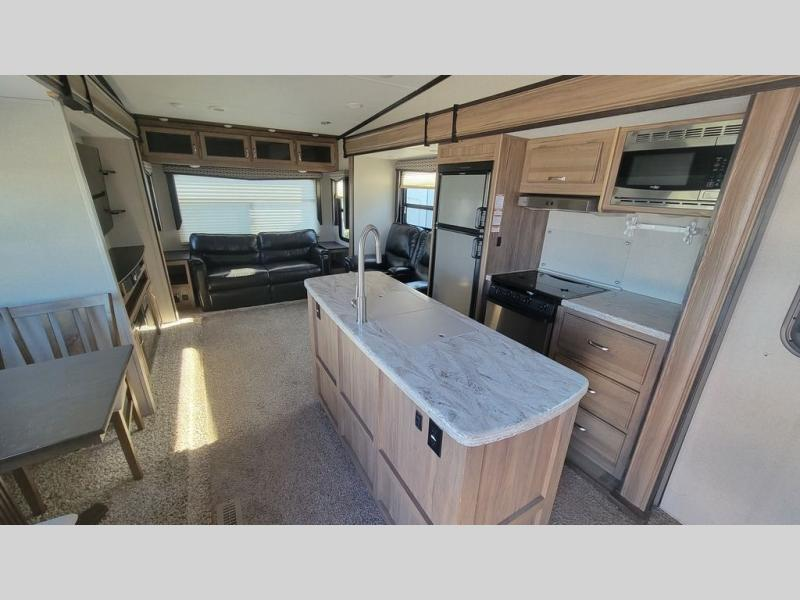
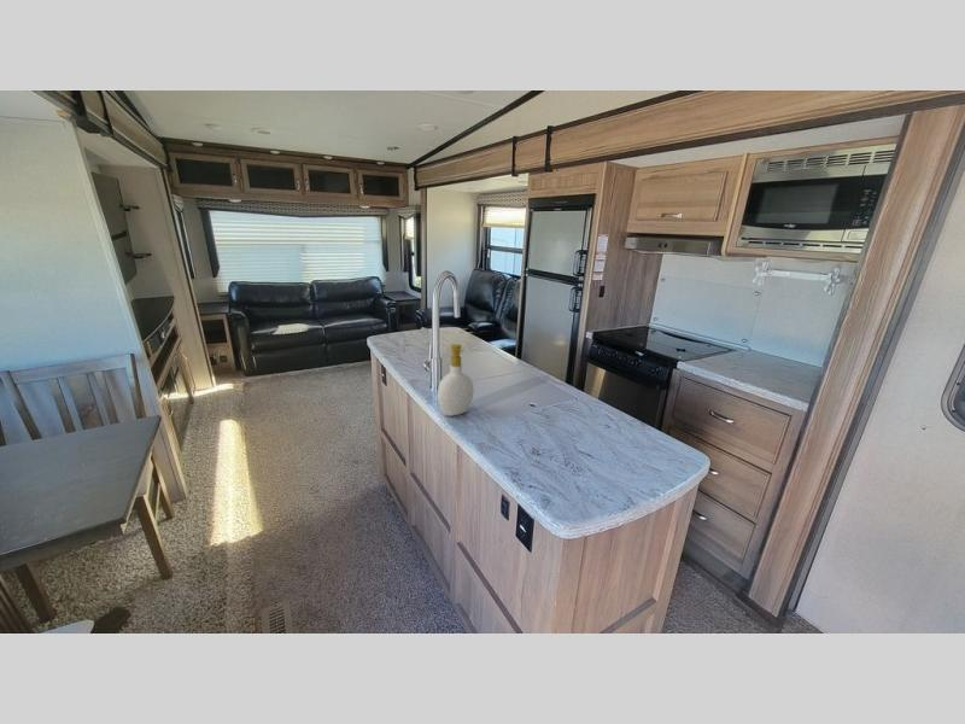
+ soap bottle (456, 380)
